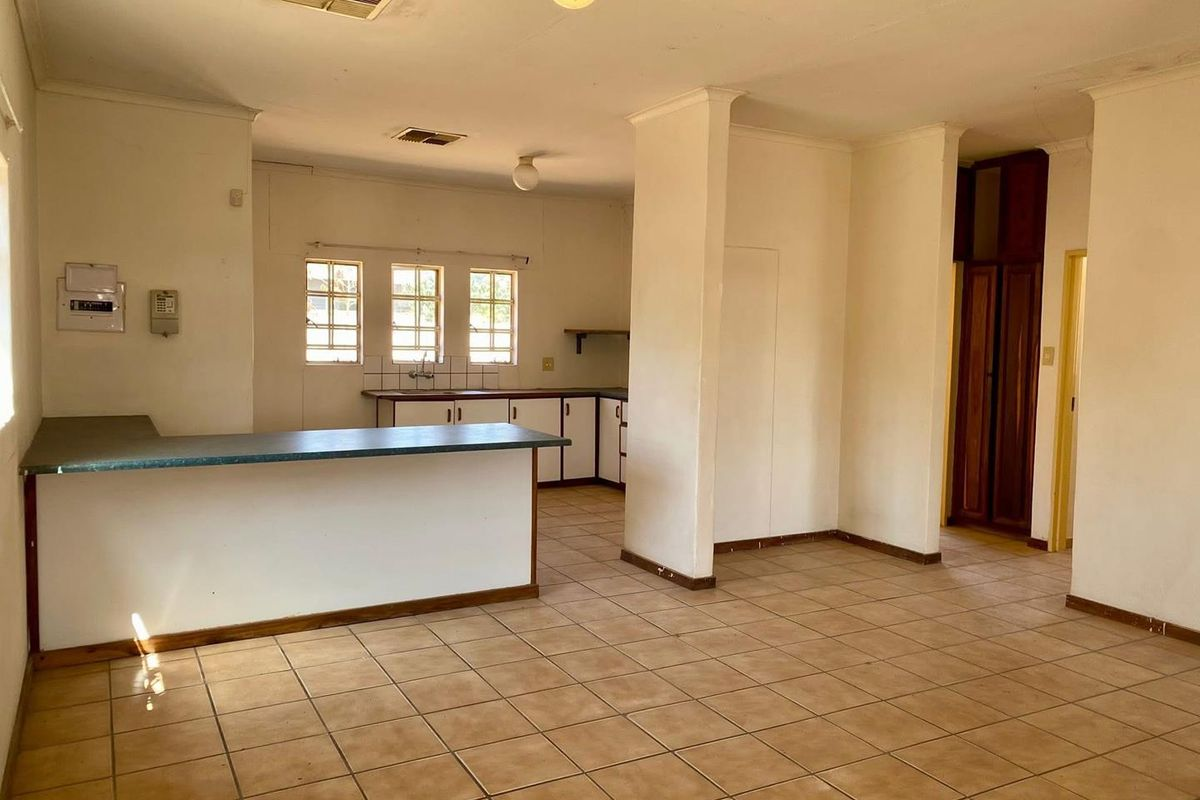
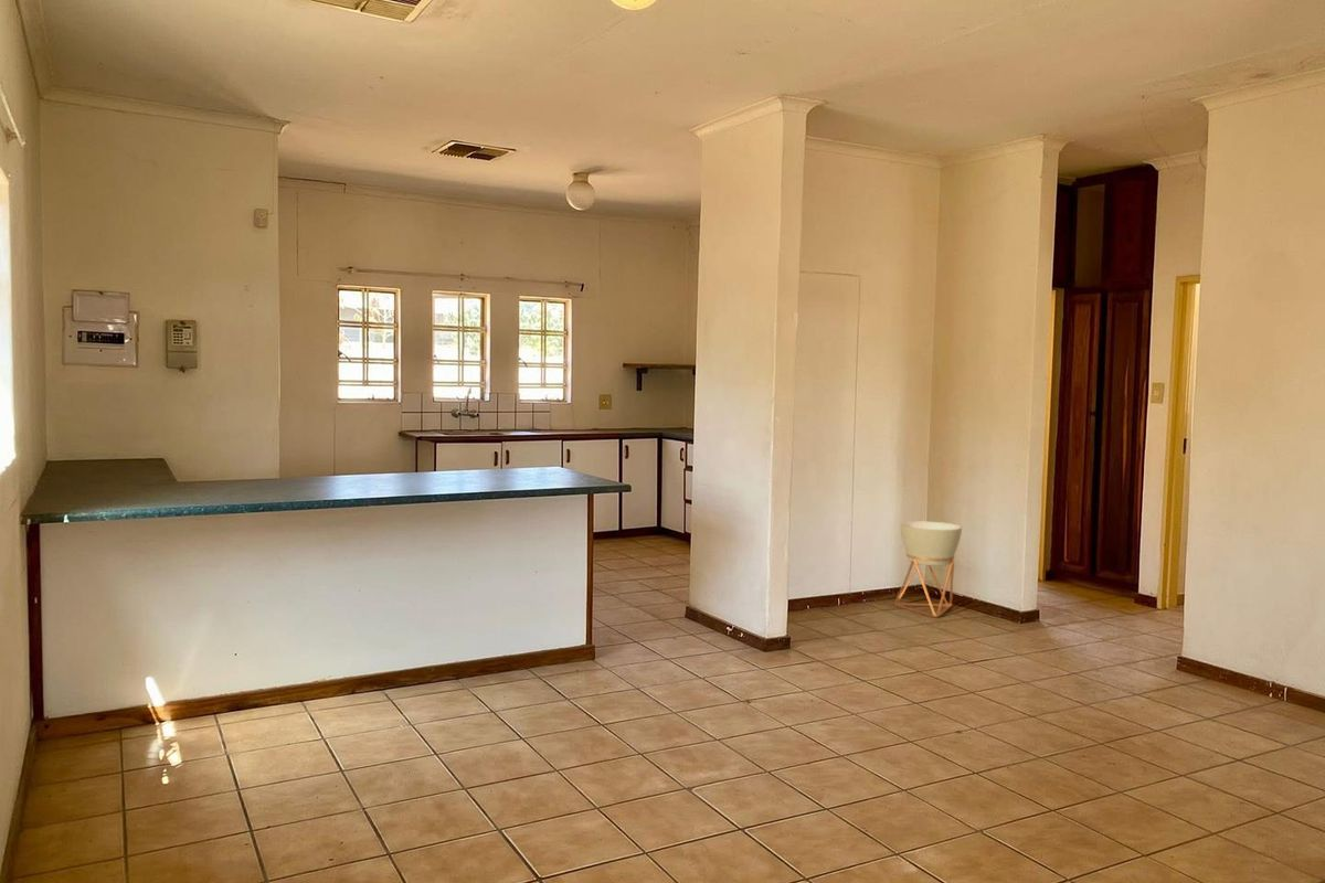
+ planter (930, 567)
